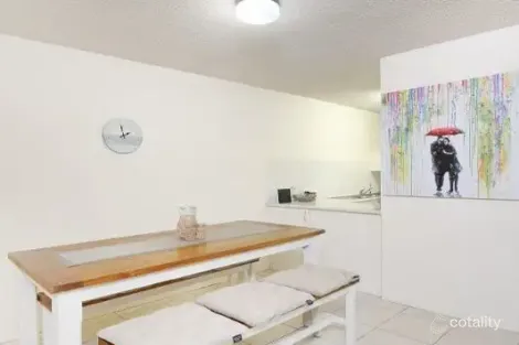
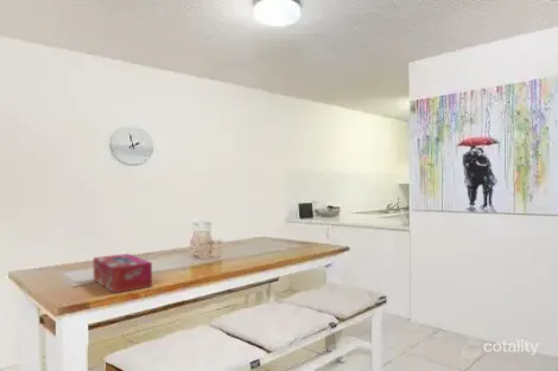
+ tissue box (121, 271)
